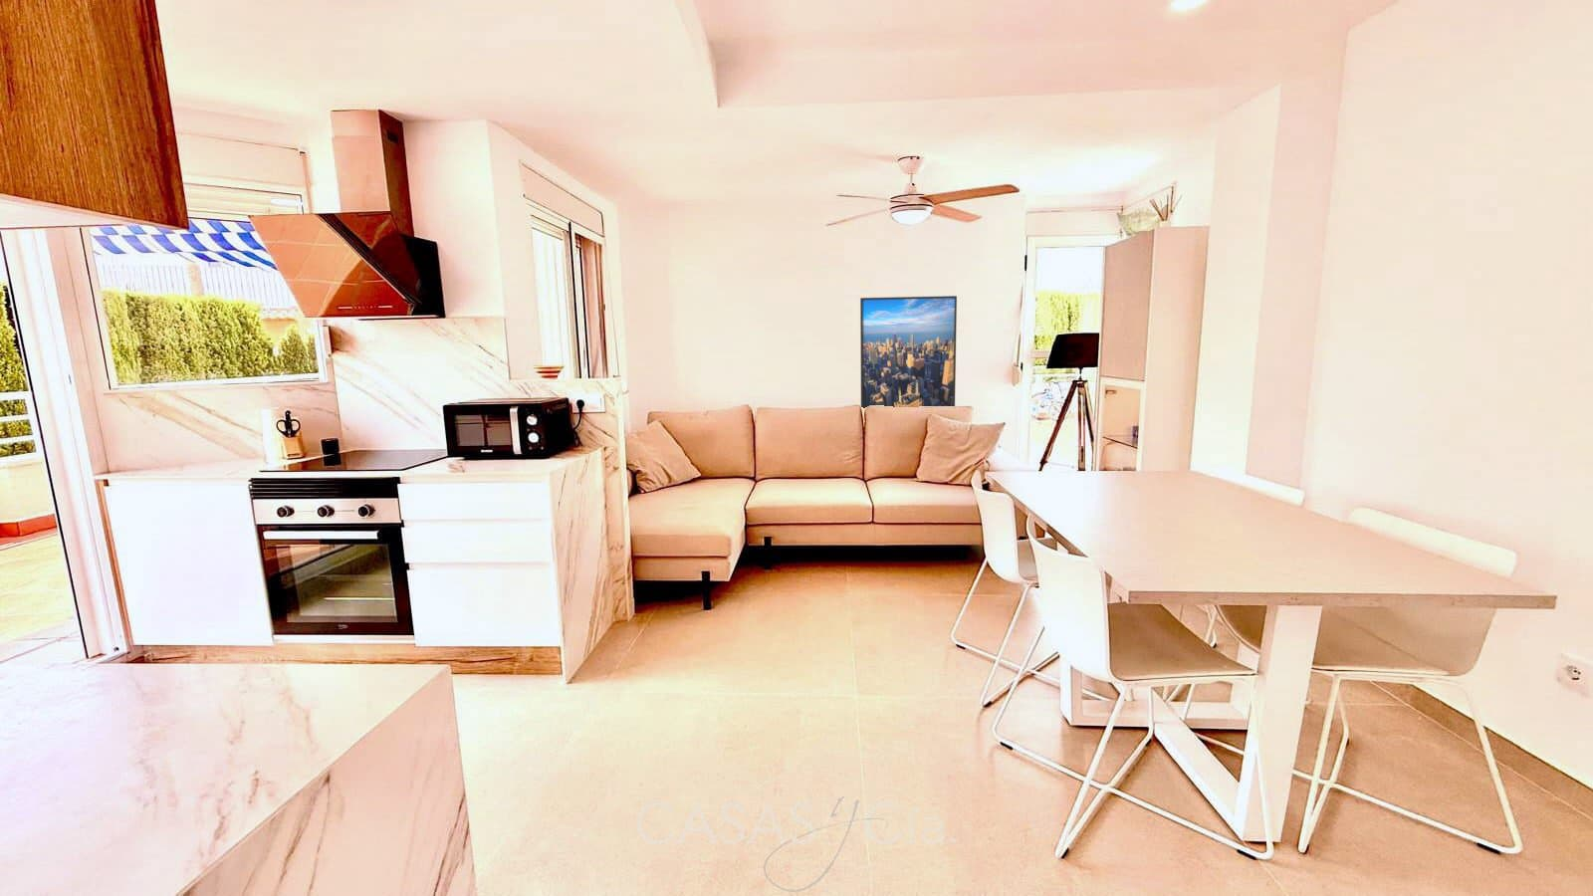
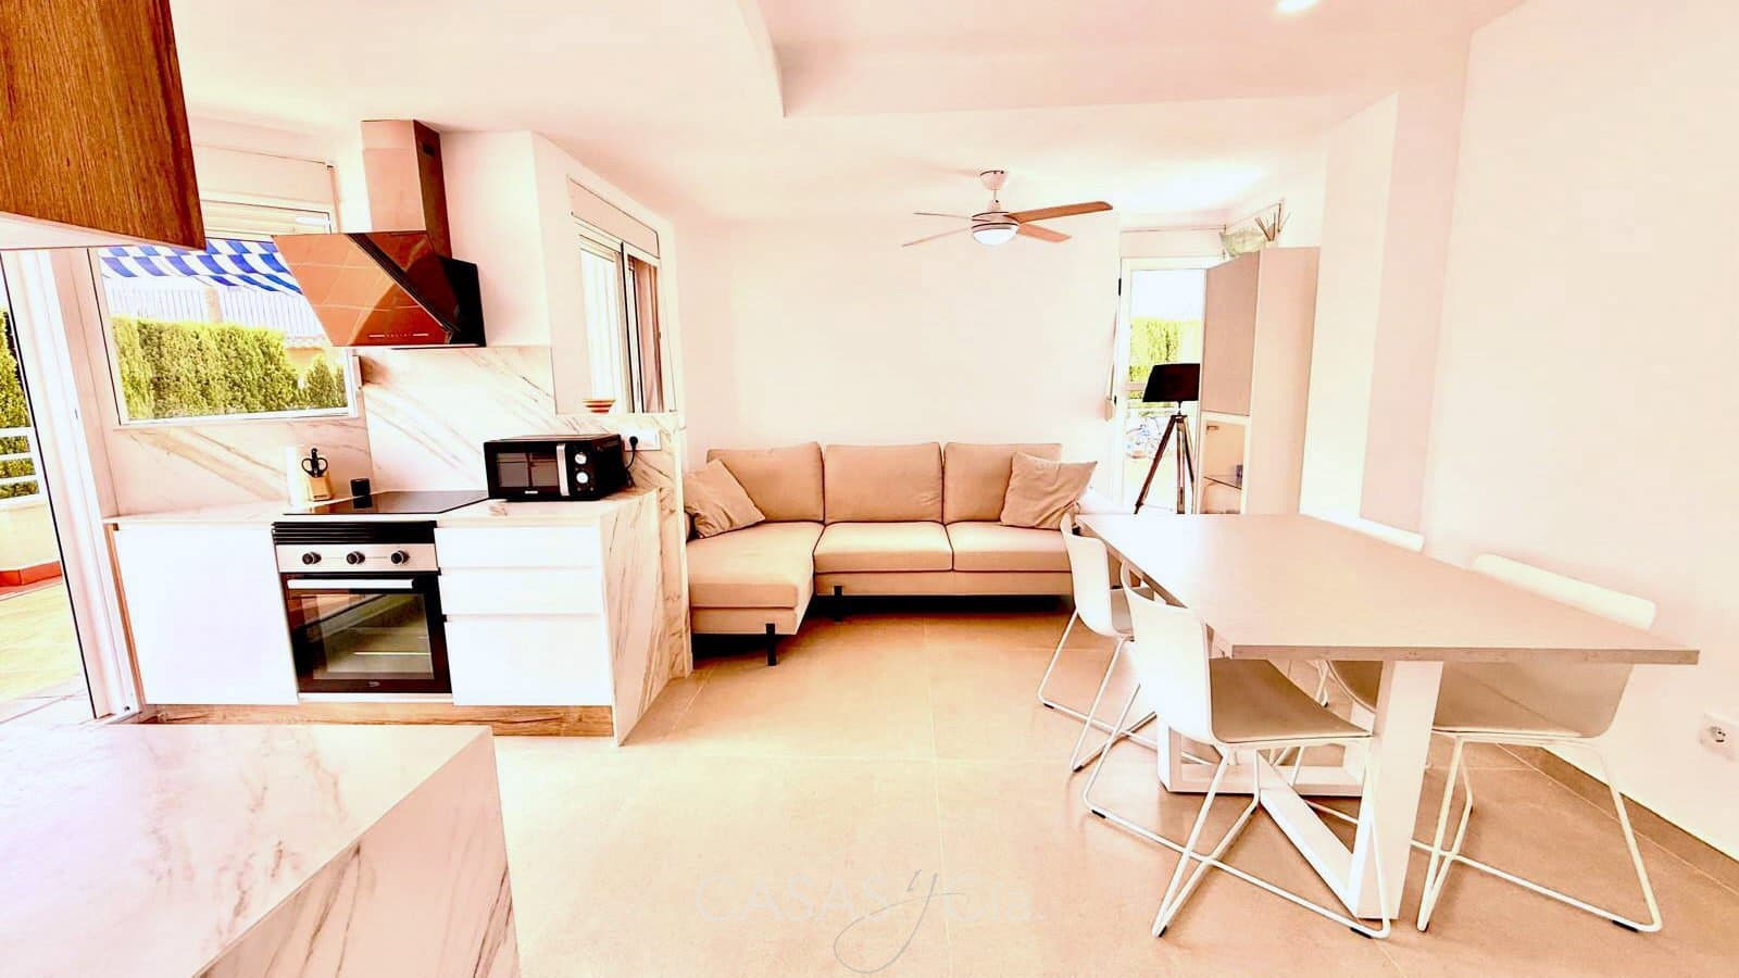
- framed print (908, 363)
